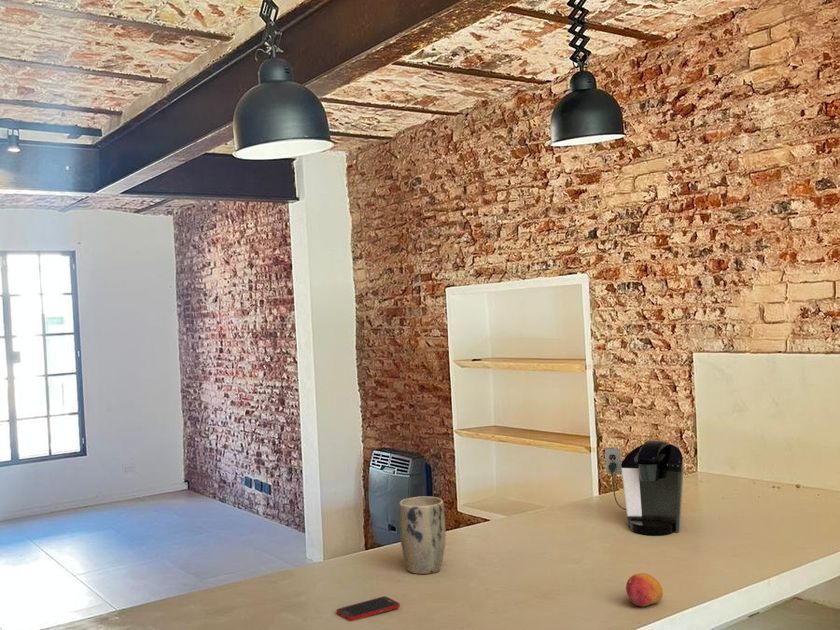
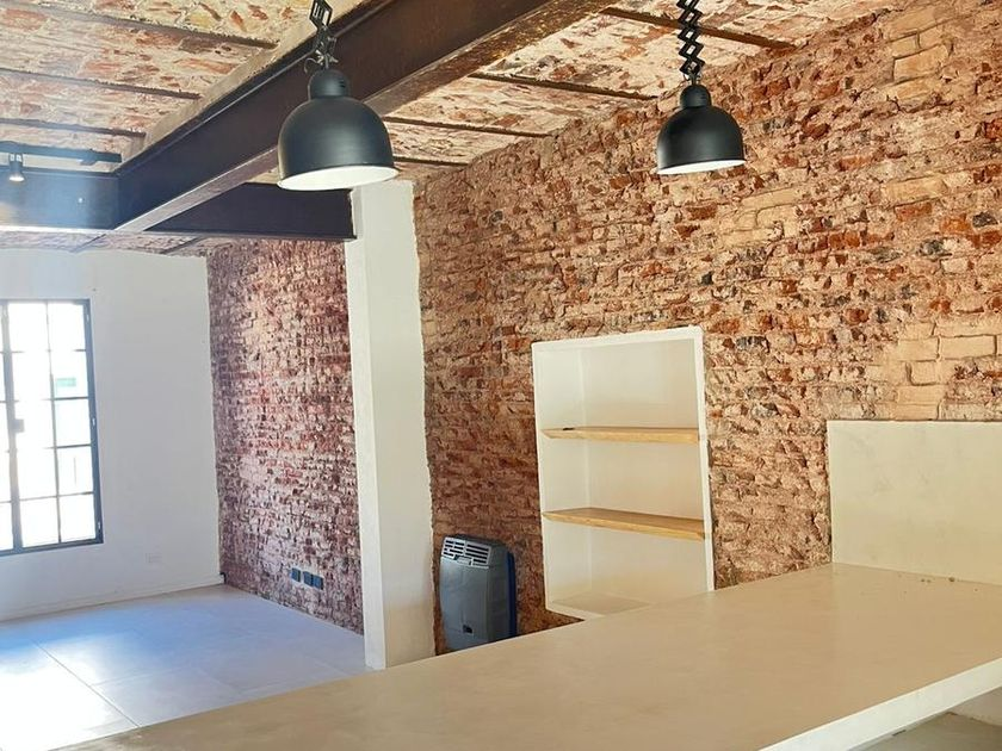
- fruit (643, 588)
- plant pot (422, 535)
- cell phone (368, 608)
- coffee maker (638, 482)
